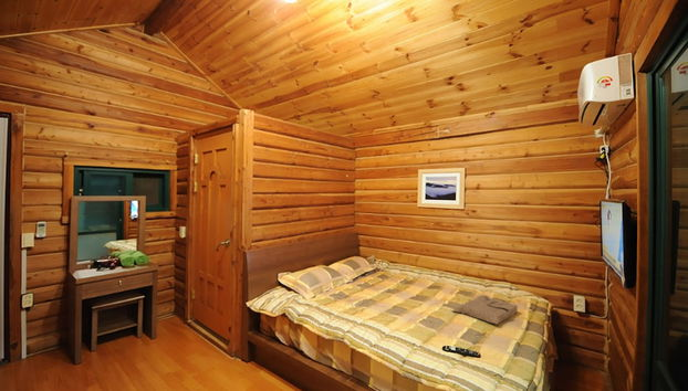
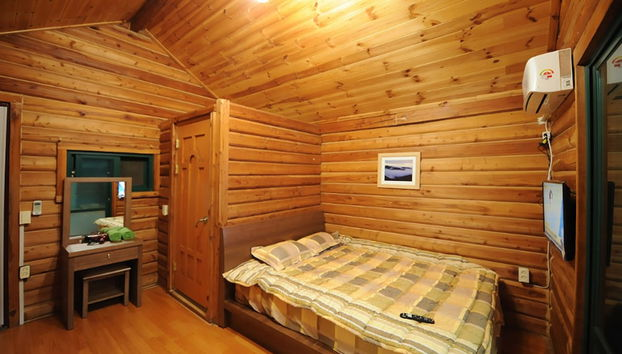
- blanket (486, 306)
